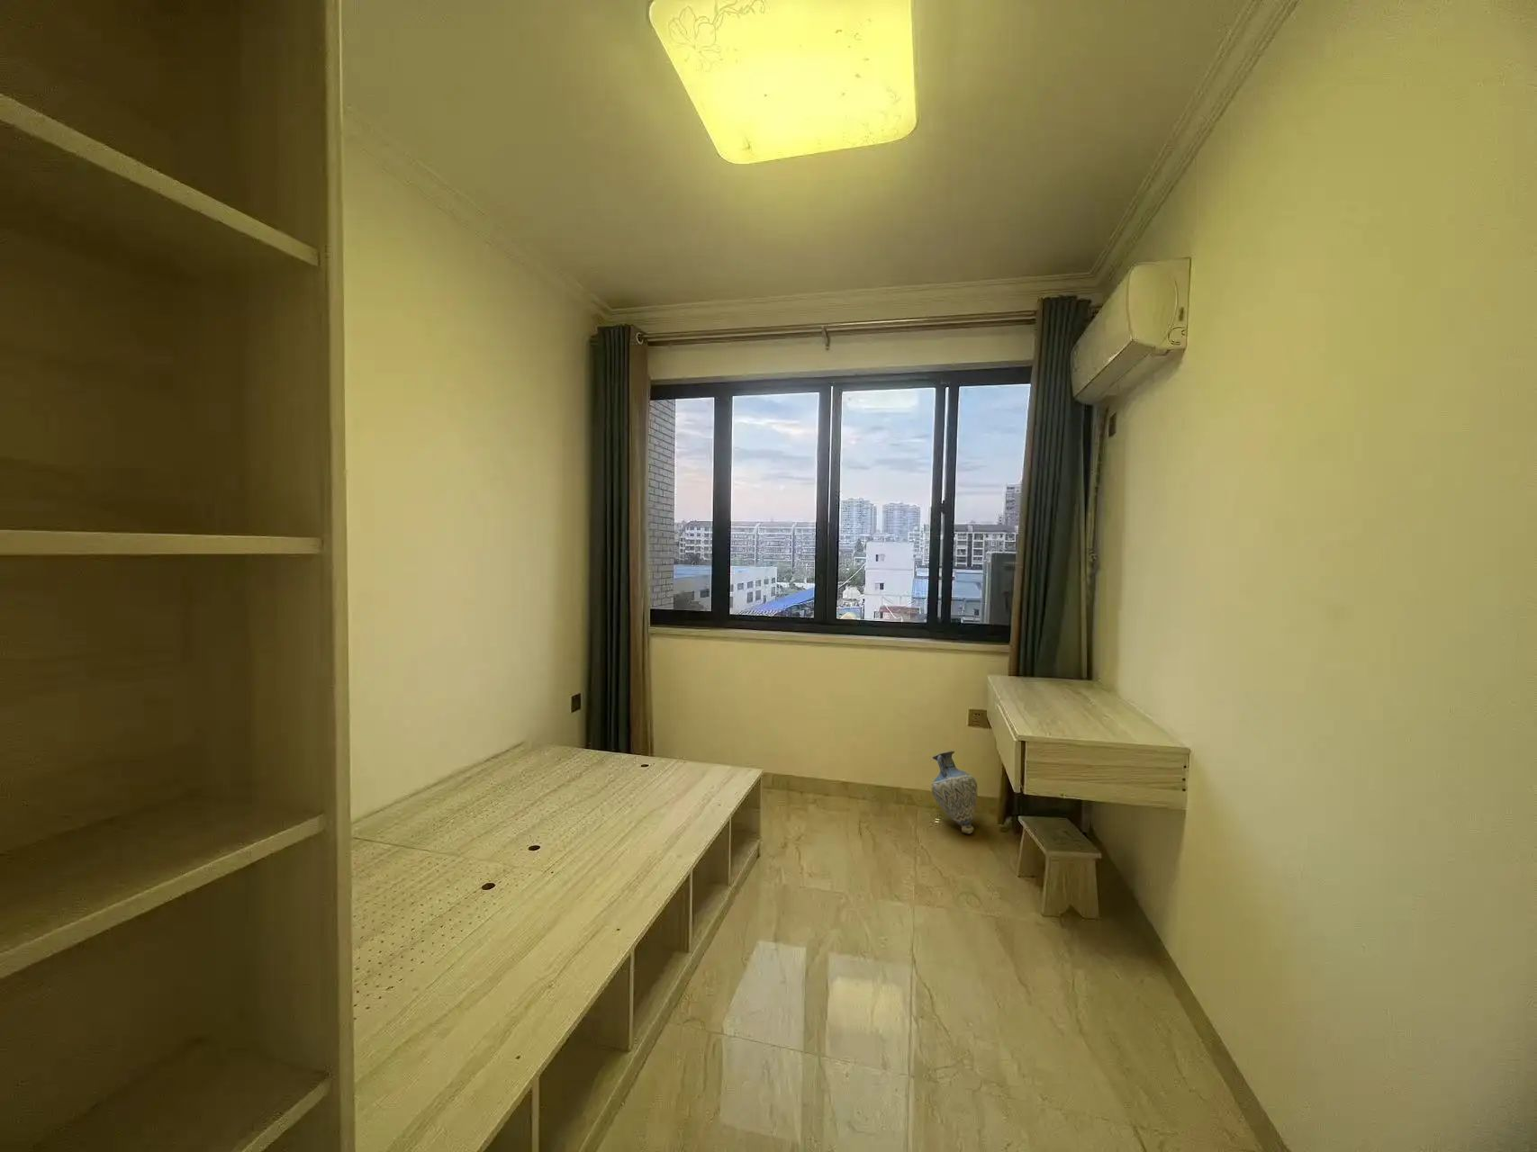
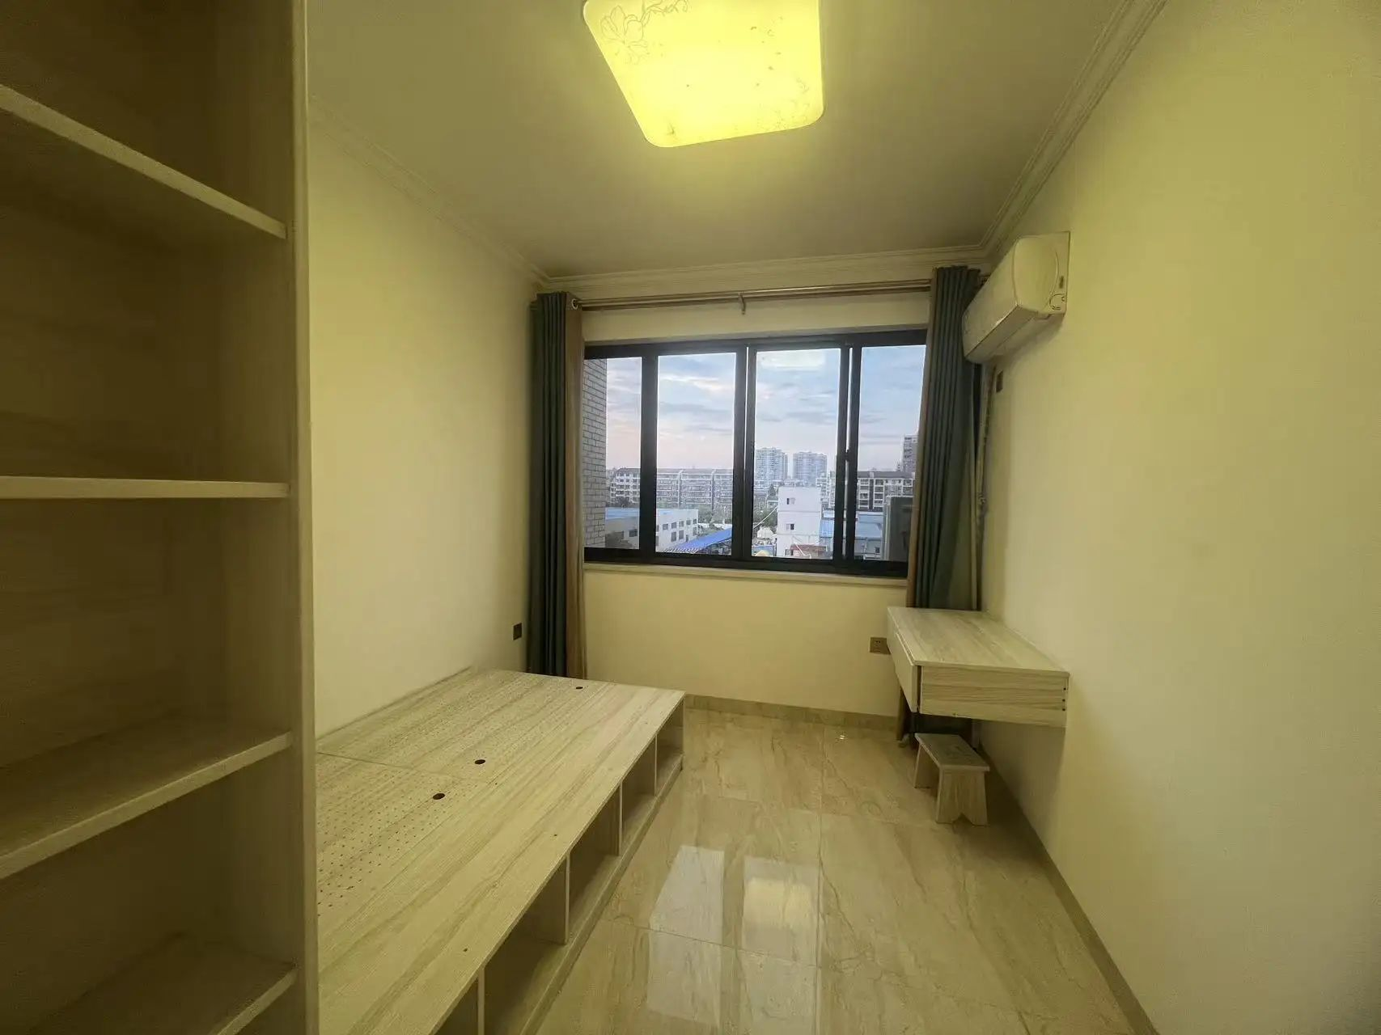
- vase (954, 789)
